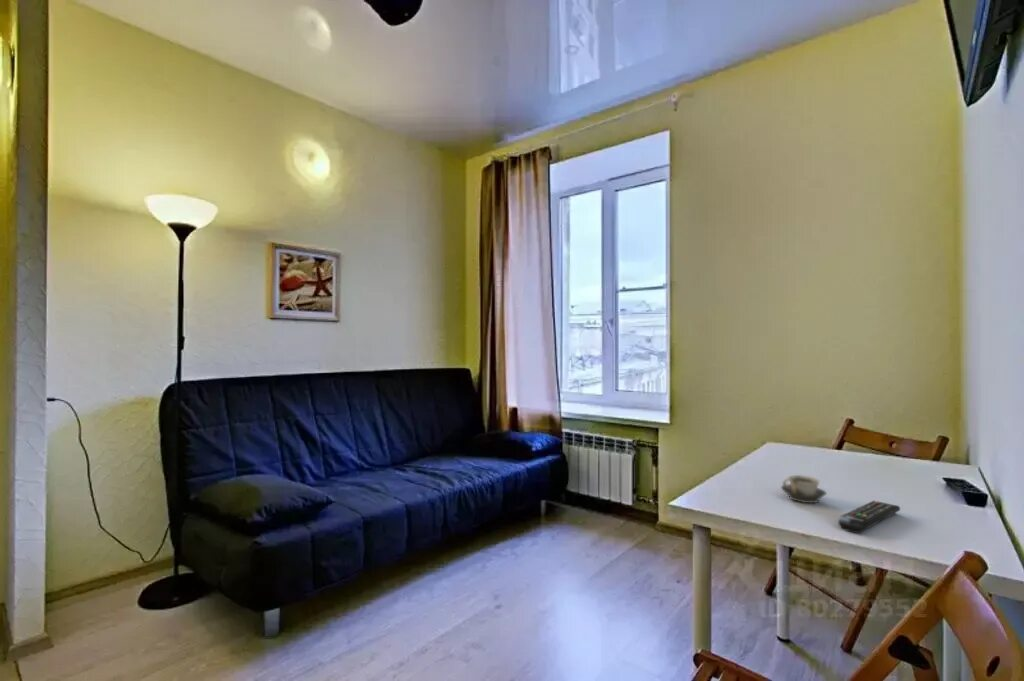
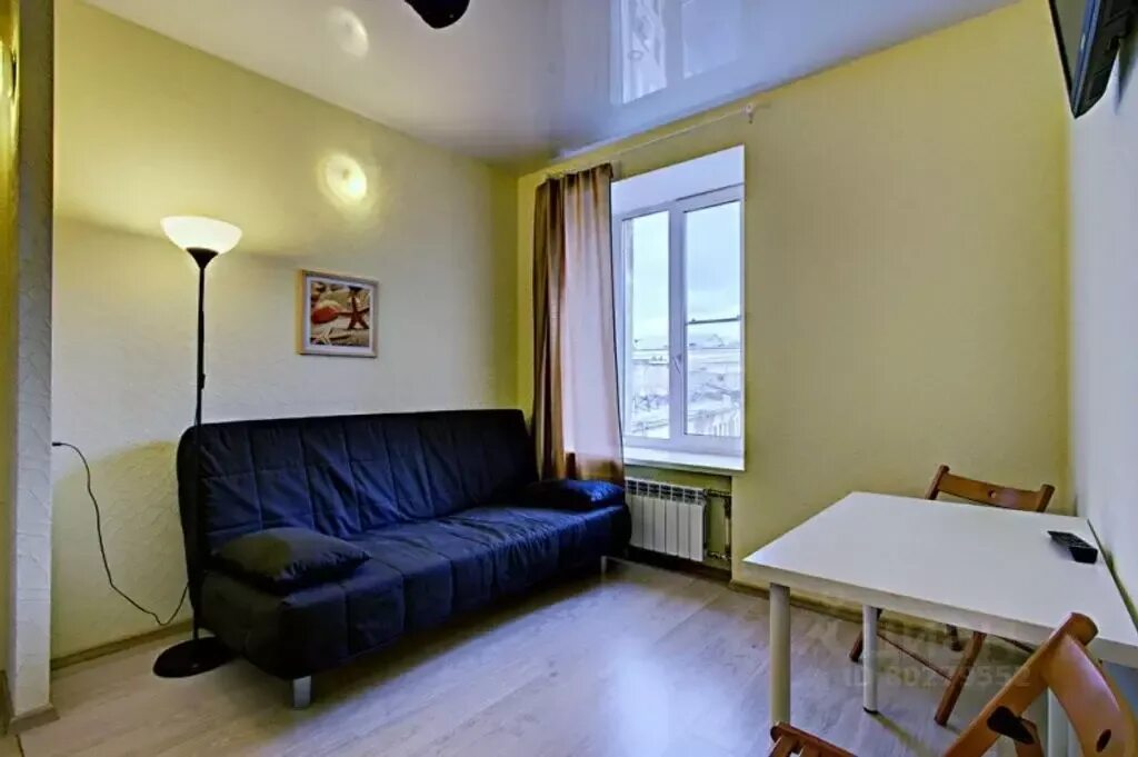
- remote control (870, 515)
- cup (803, 489)
